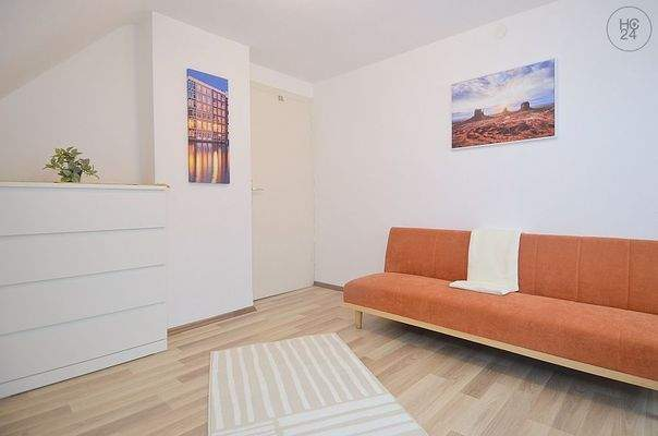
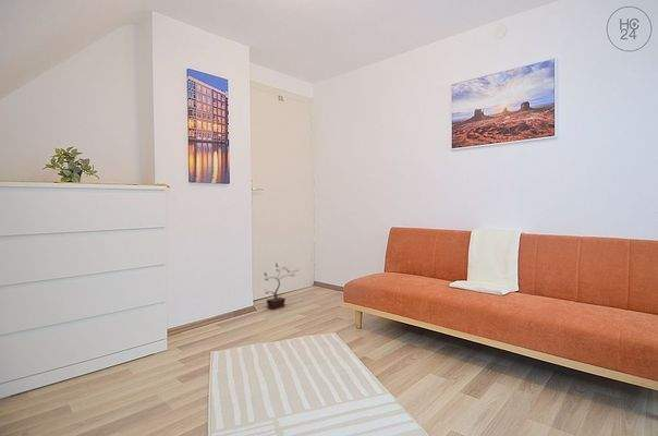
+ potted plant (279, 284)
